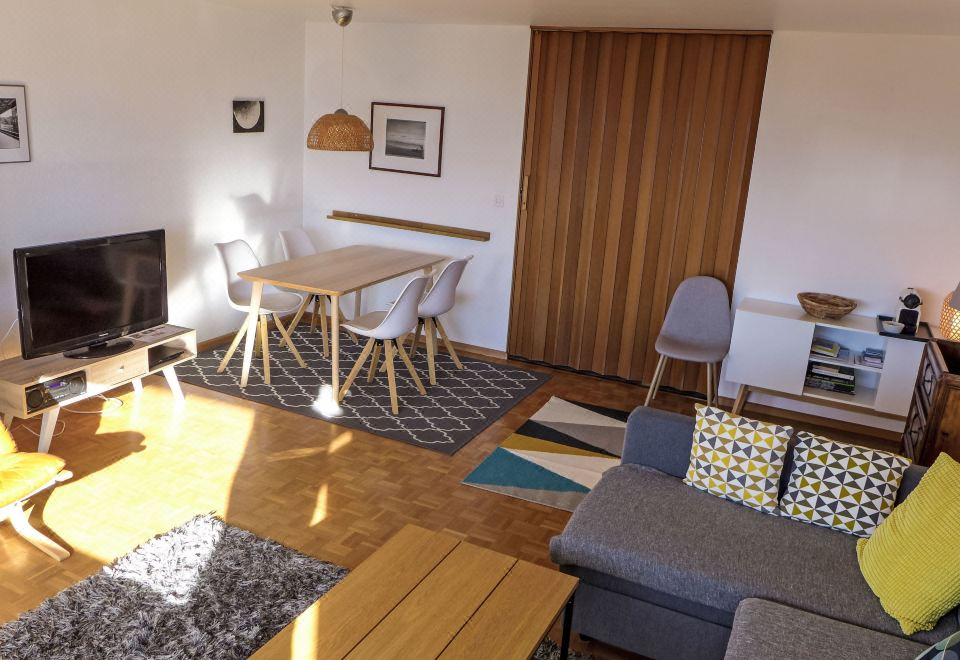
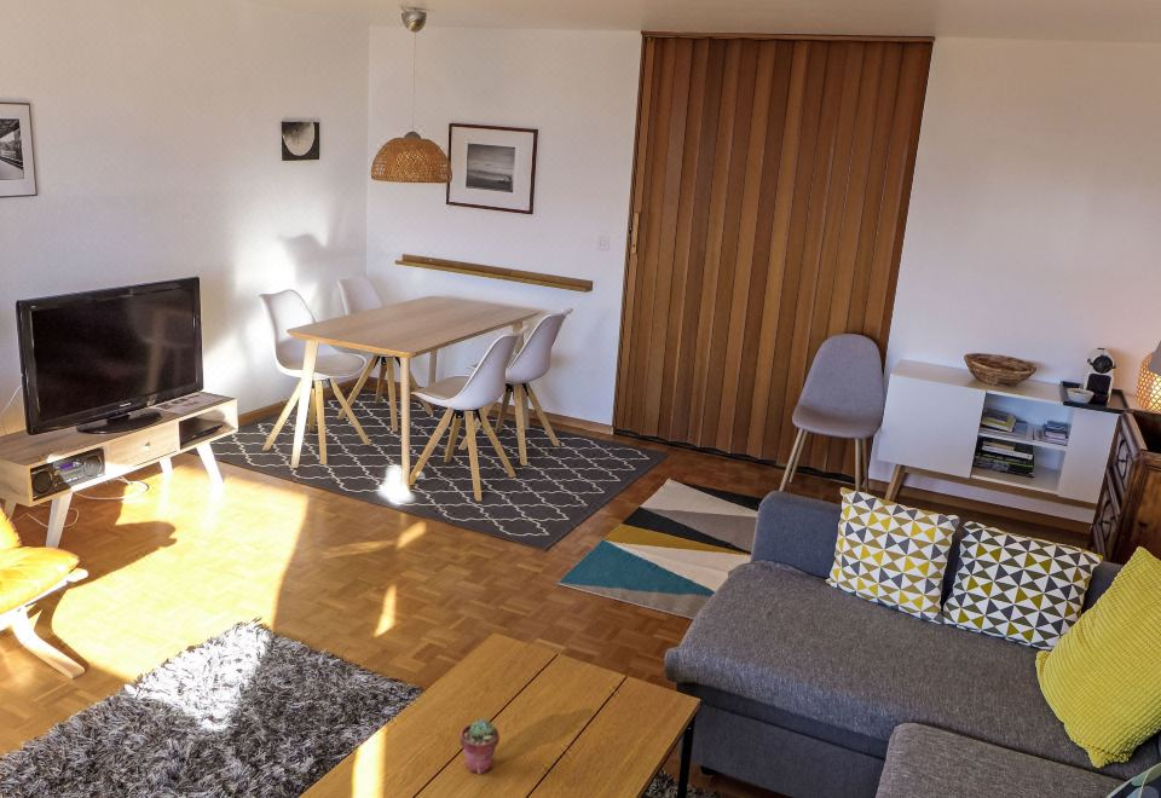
+ potted succulent (479, 742)
